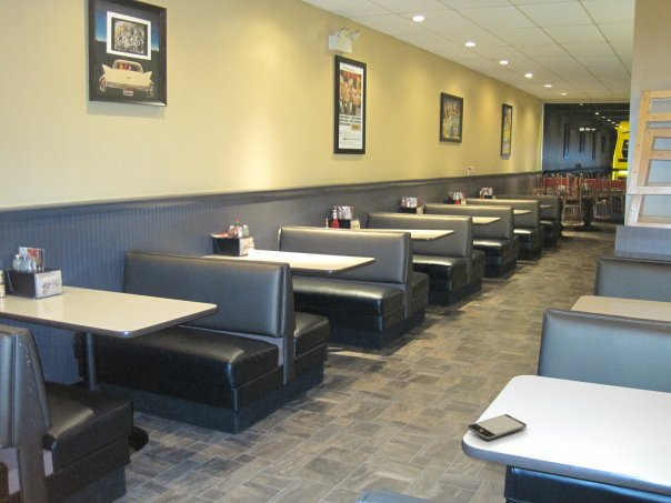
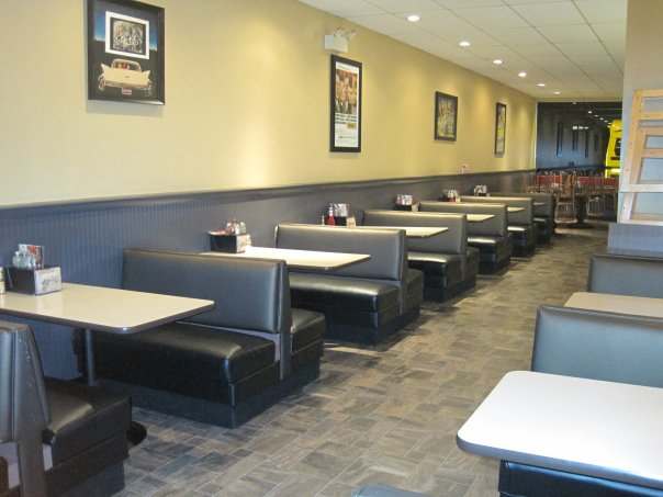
- smartphone (497, 426)
